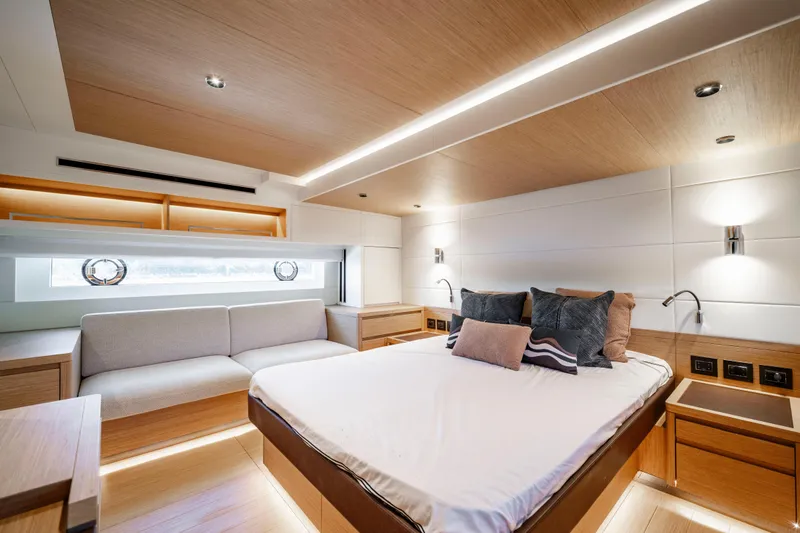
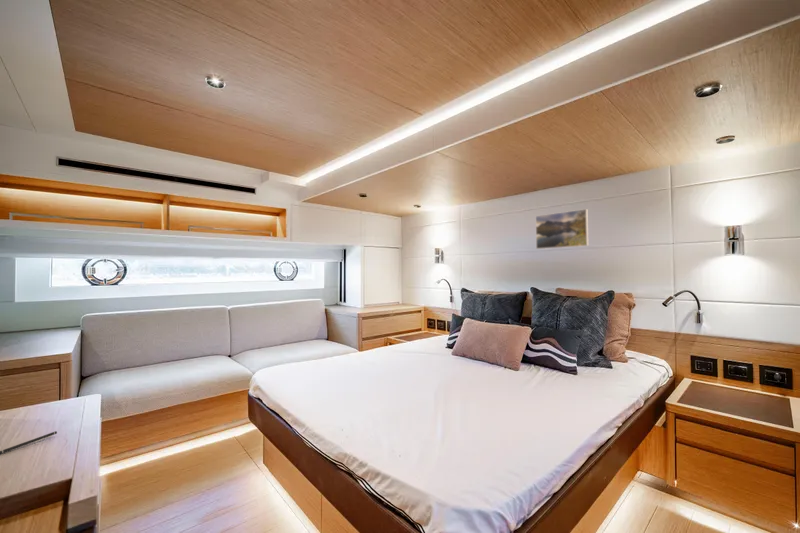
+ pen (24, 443)
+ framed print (560, 230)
